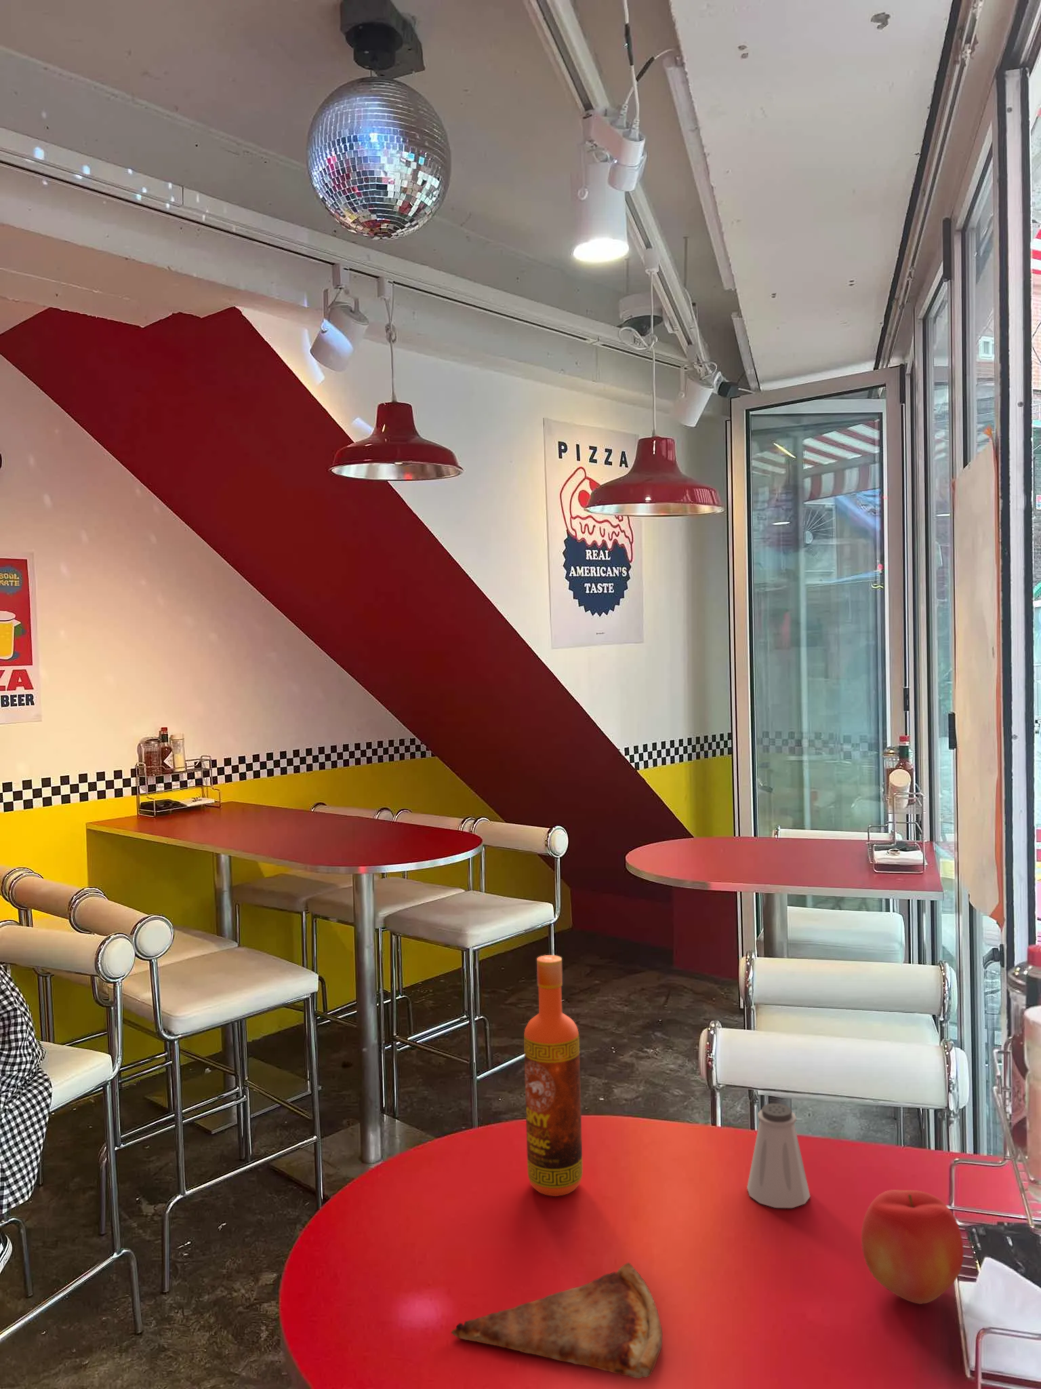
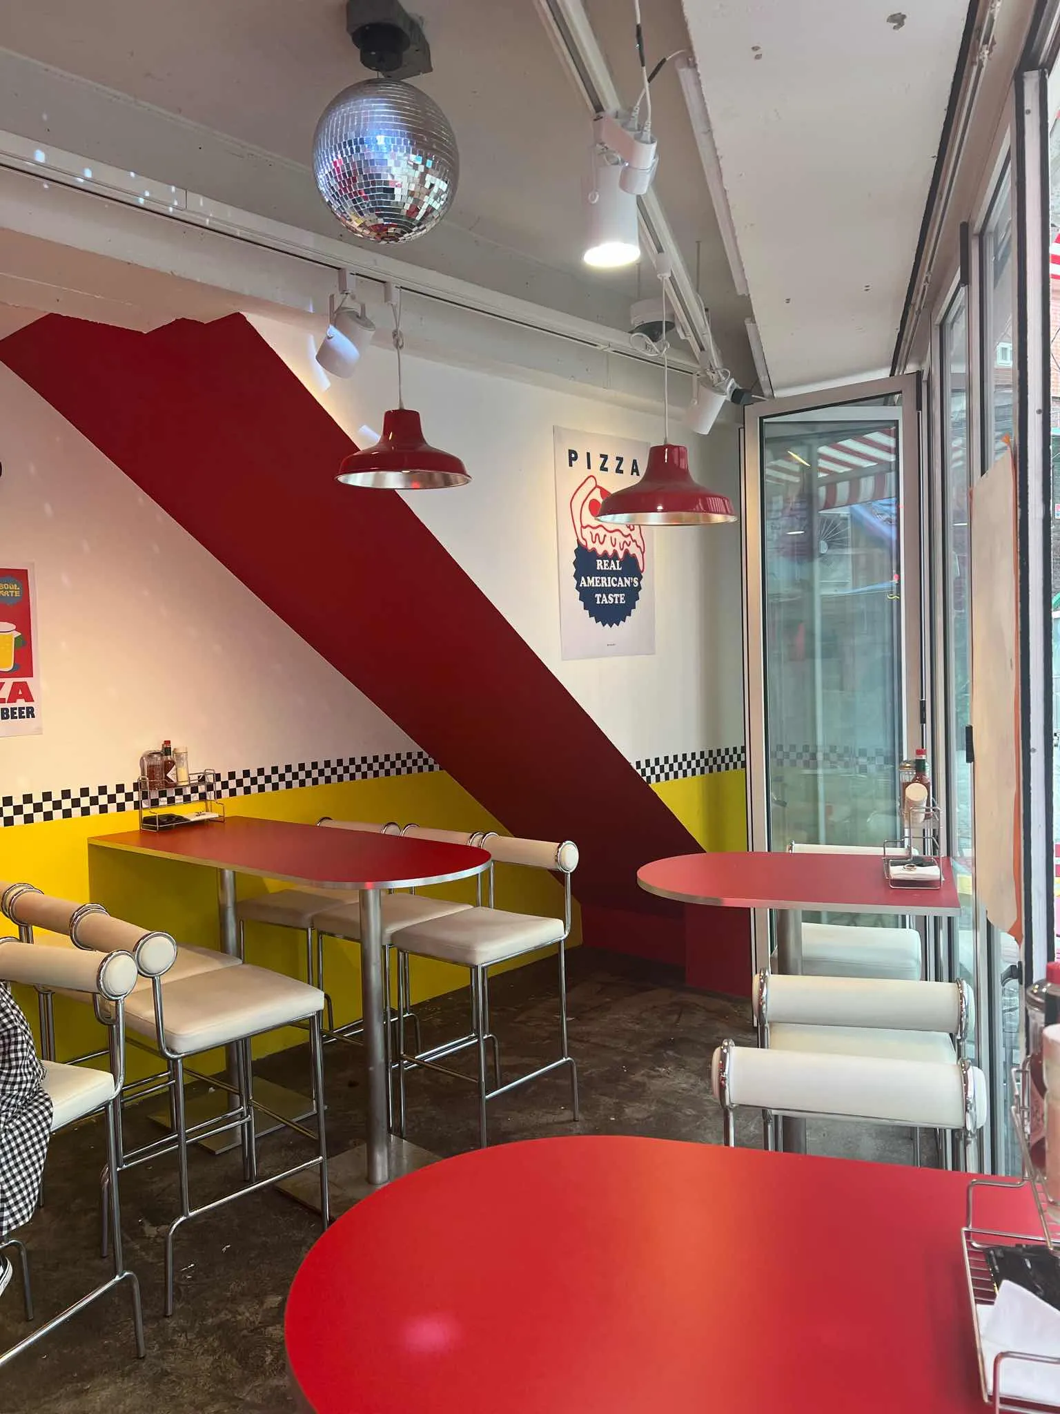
- hot sauce (552, 1072)
- apple (912, 1245)
- saltshaker (777, 1151)
- pizza slice (555, 1321)
